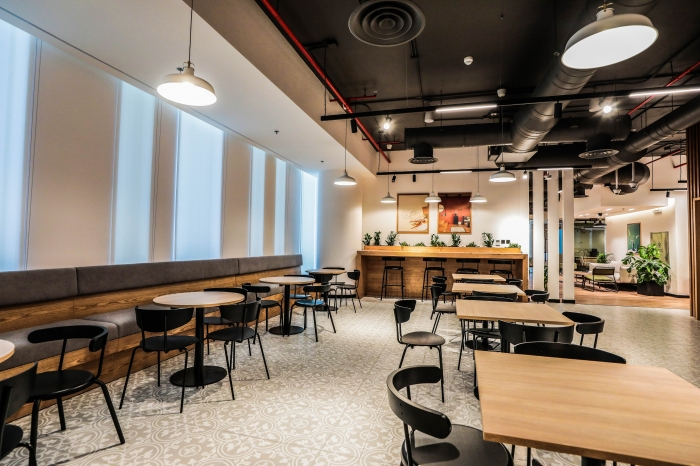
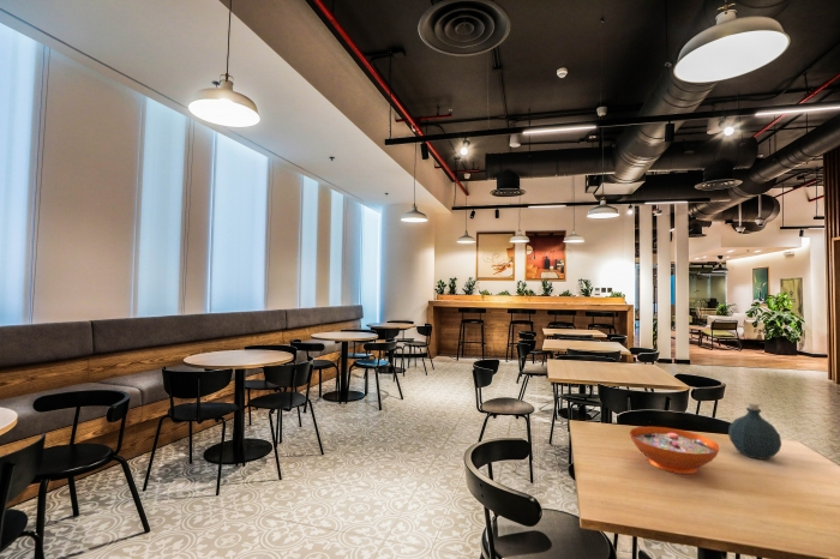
+ decorative bowl (672, 451)
+ bottle (754, 428)
